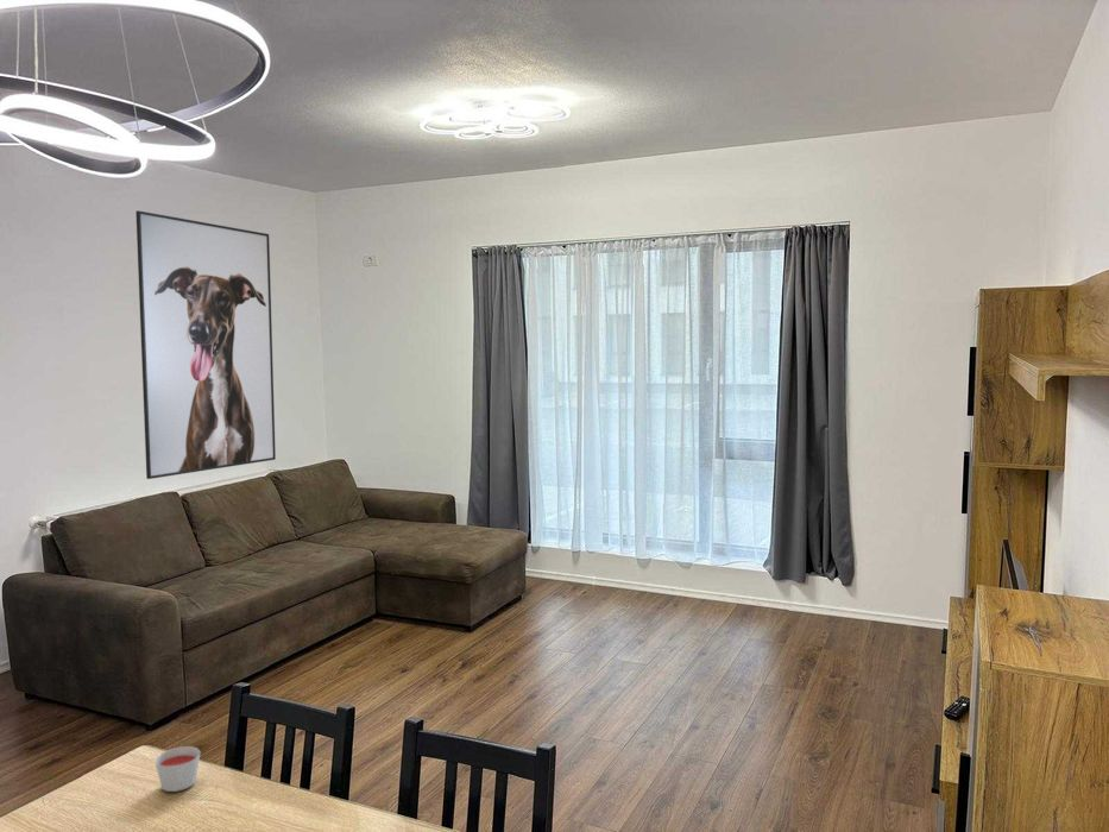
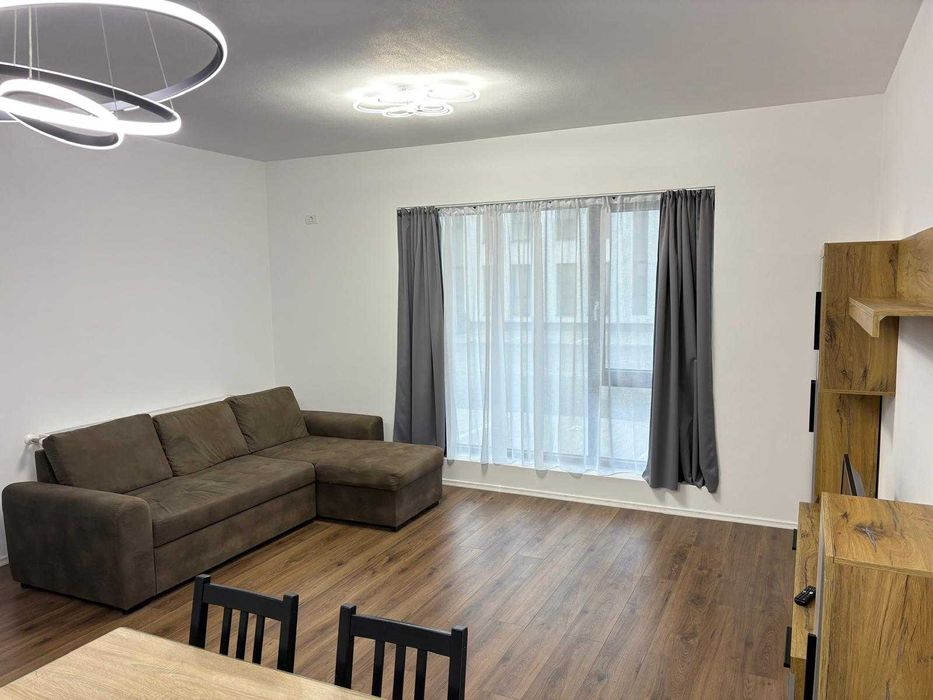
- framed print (212, 347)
- candle (178, 770)
